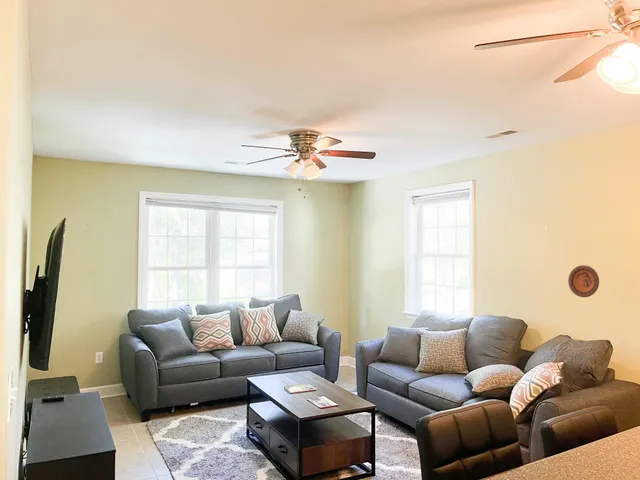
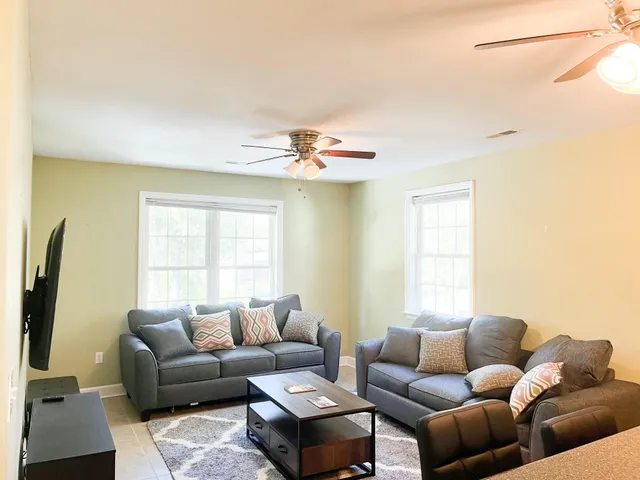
- decorative plate (583, 281)
